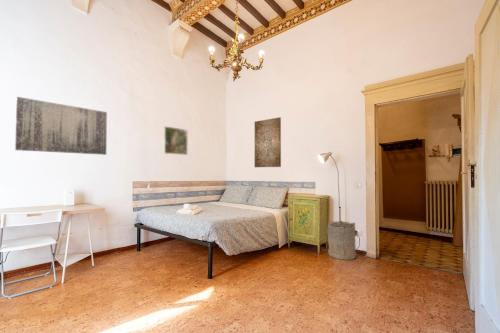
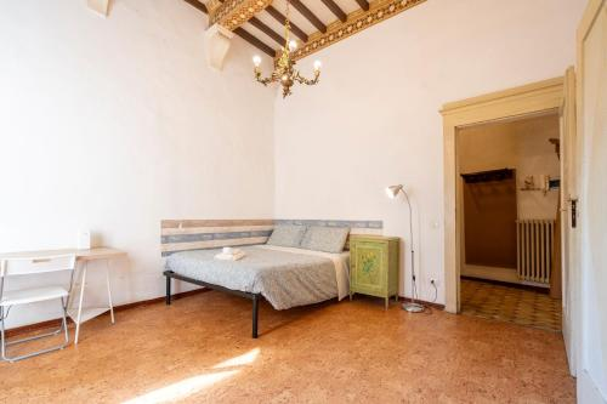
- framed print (176, 141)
- wall art (267, 143)
- wall art (66, 129)
- laundry hamper (340, 237)
